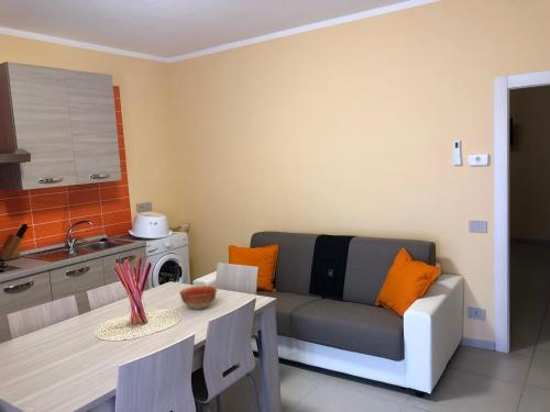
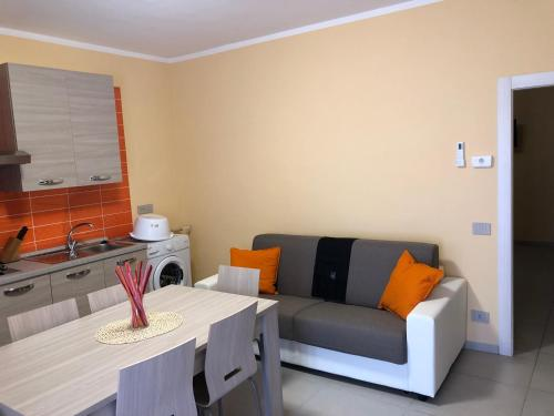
- bowl (198, 299)
